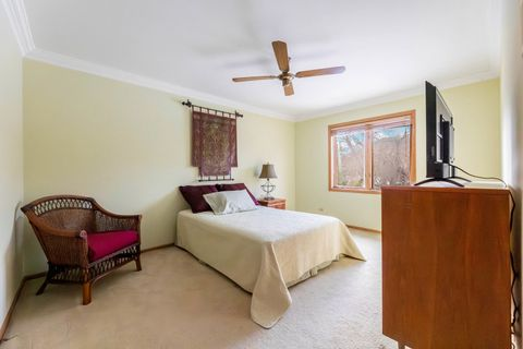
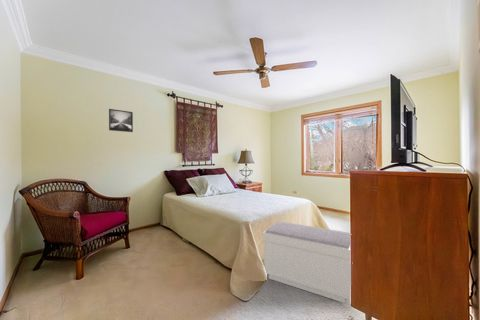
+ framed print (121, 120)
+ bench (307, 255)
